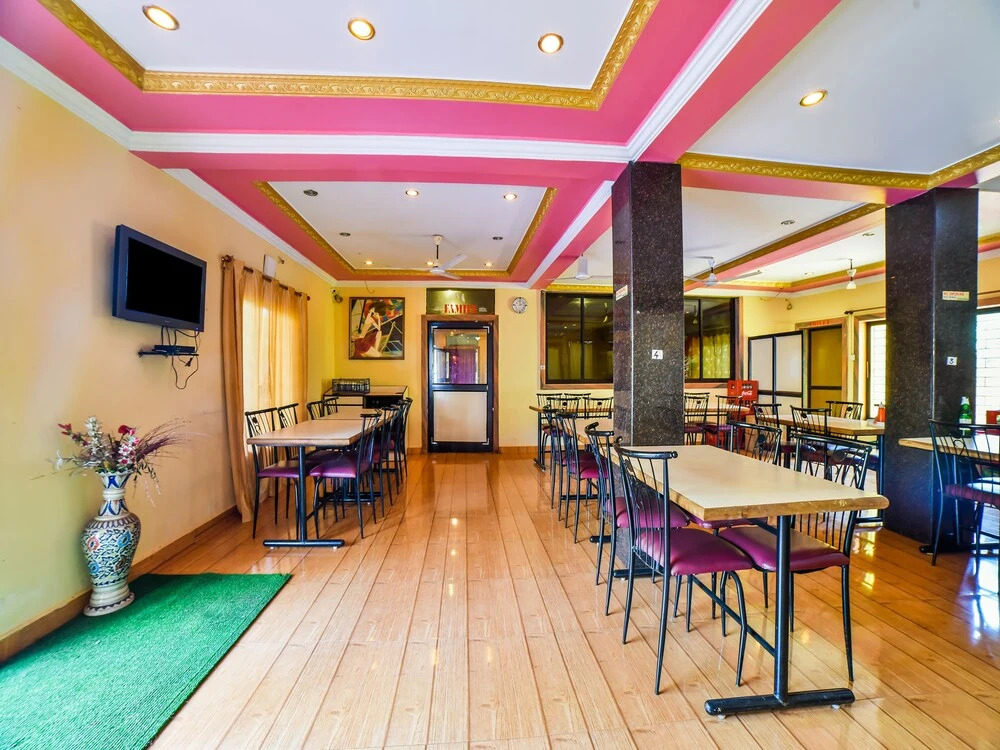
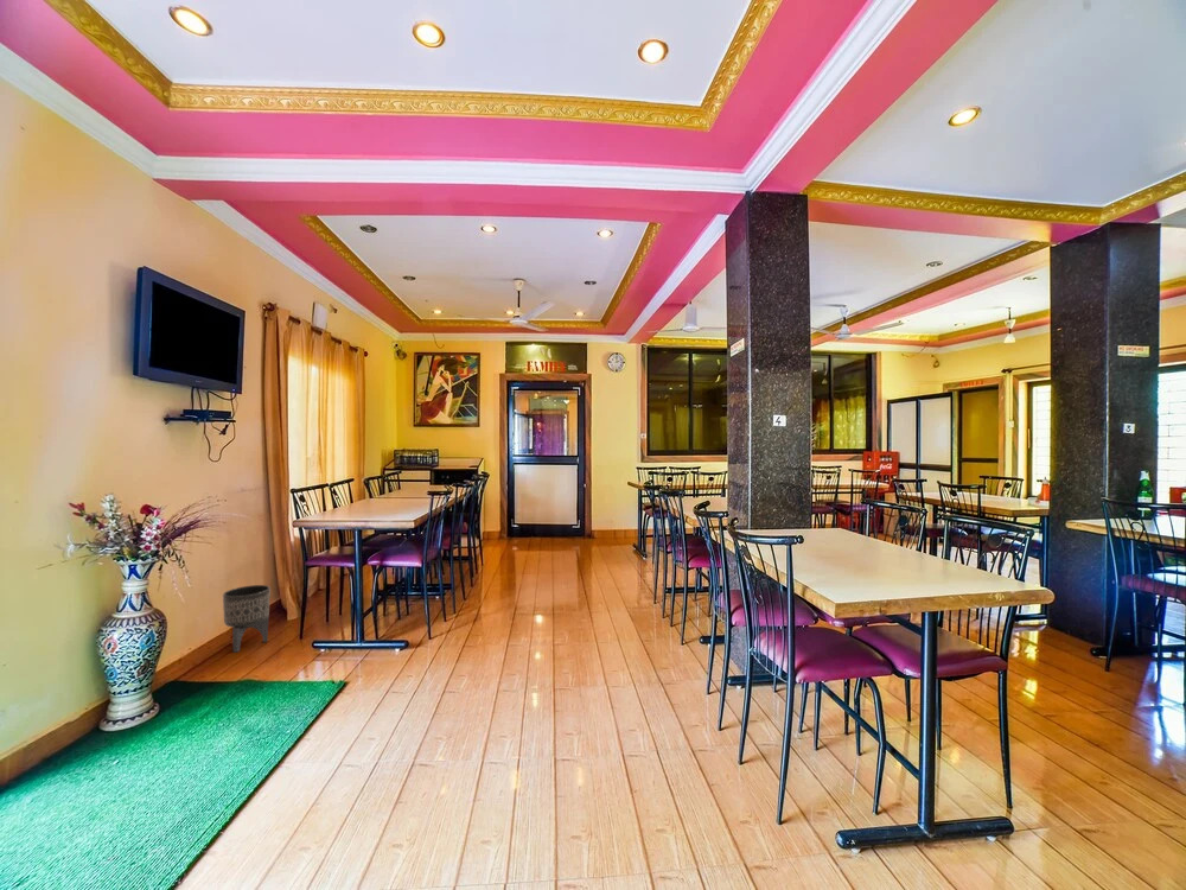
+ planter (247, 617)
